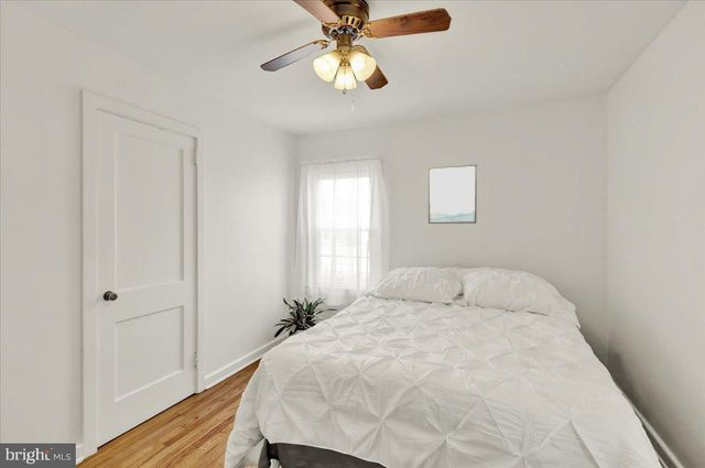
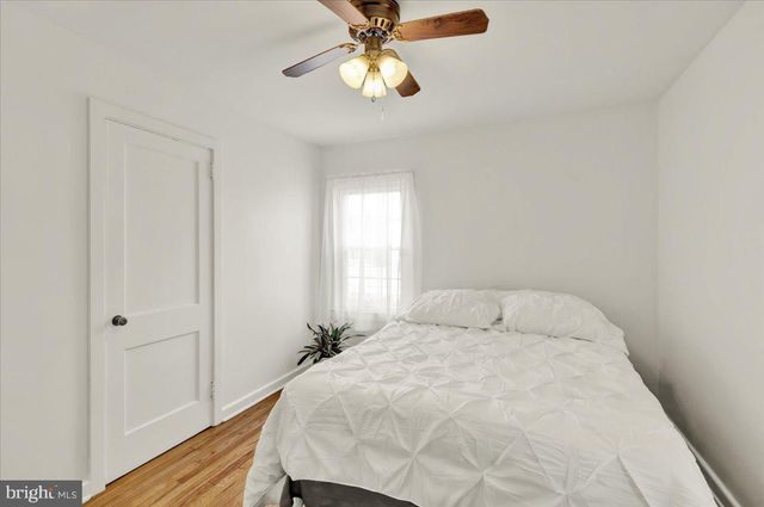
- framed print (452, 195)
